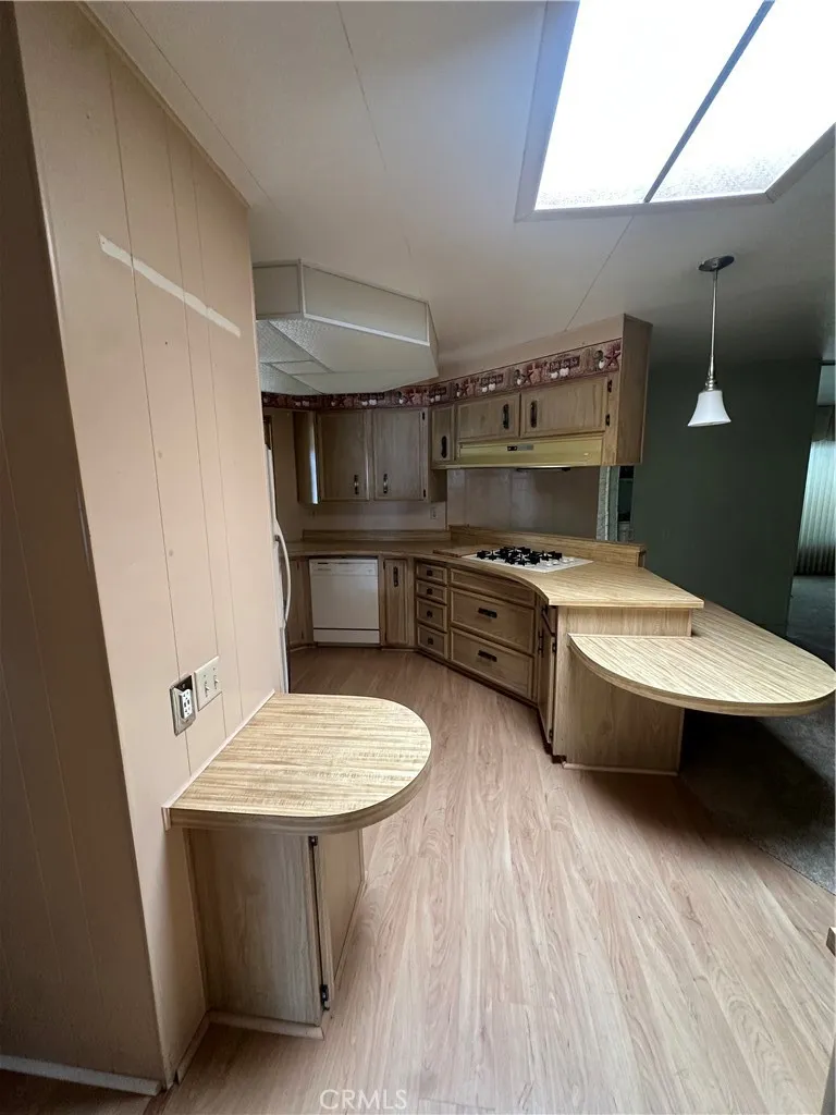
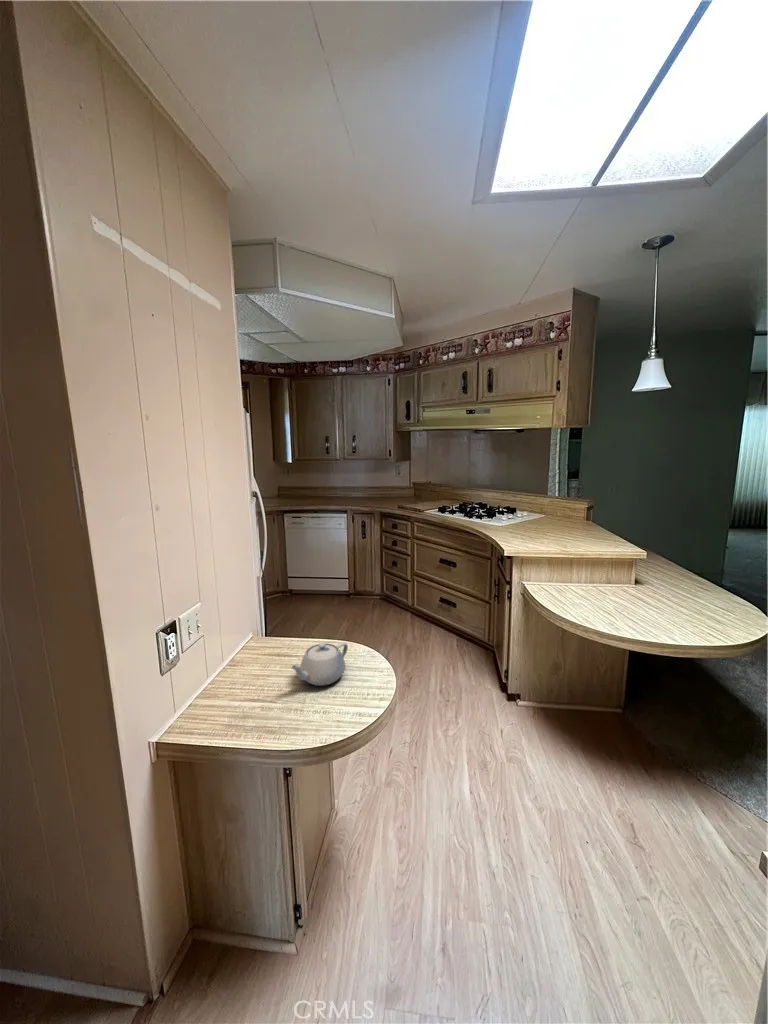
+ teapot (321, 661)
